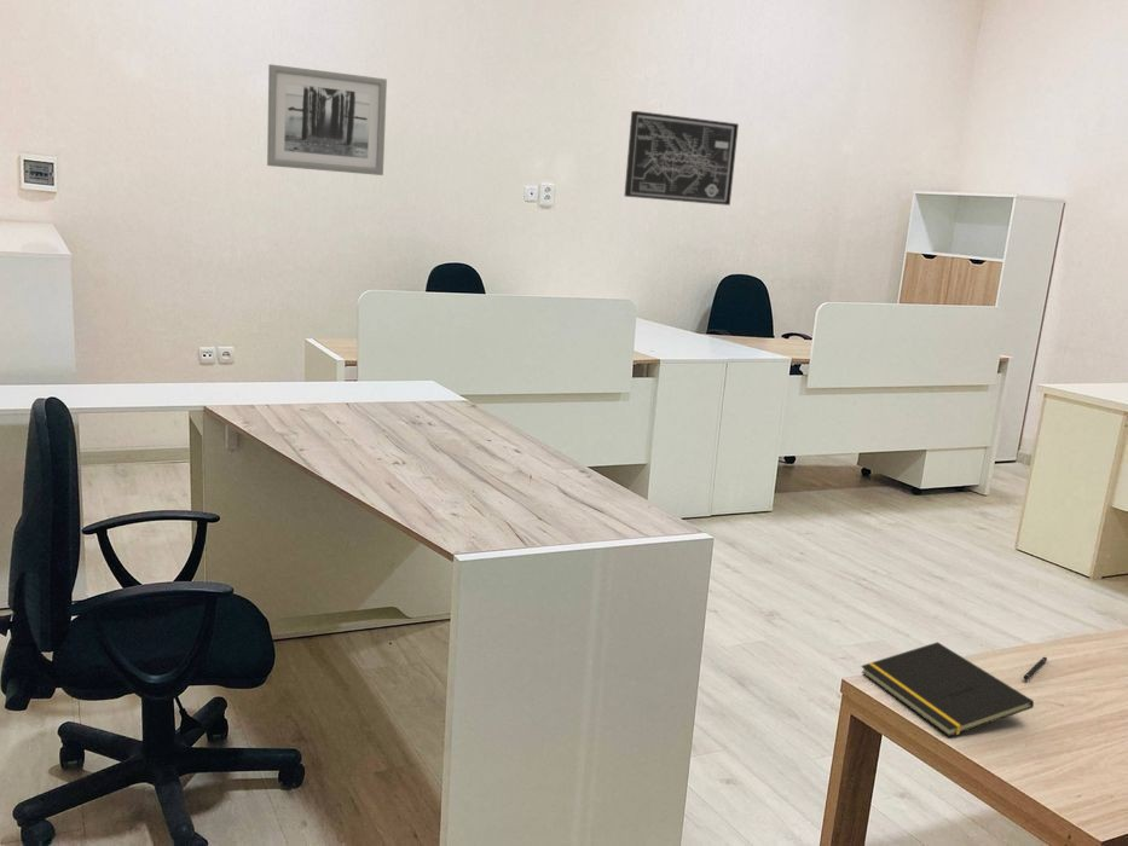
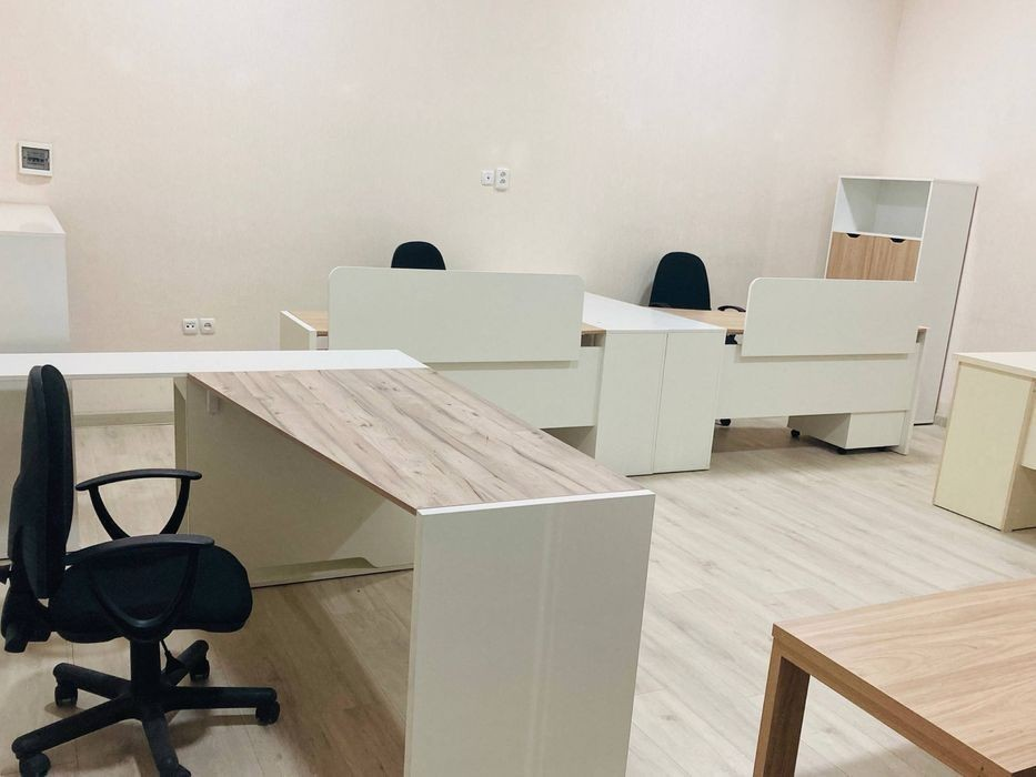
- notepad (943, 685)
- wall art (682, 160)
- pen (1035, 667)
- wall art (328, 121)
